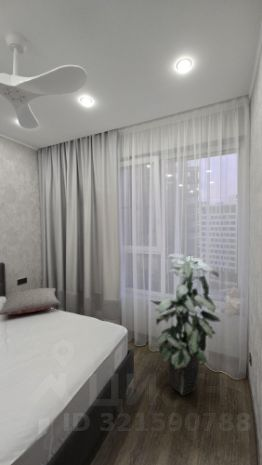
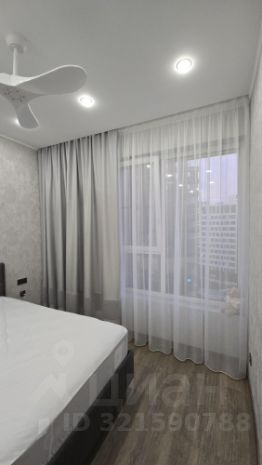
- pillow (31, 299)
- indoor plant (183, 319)
